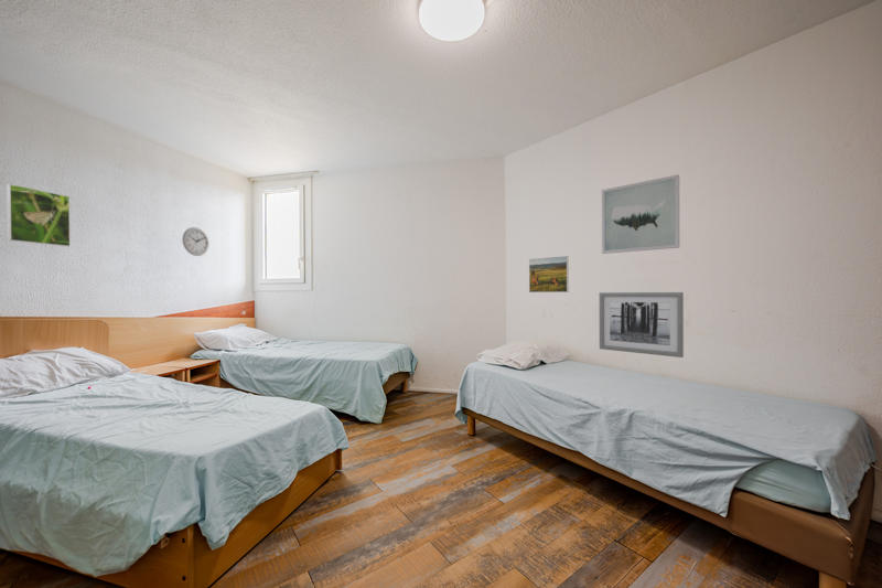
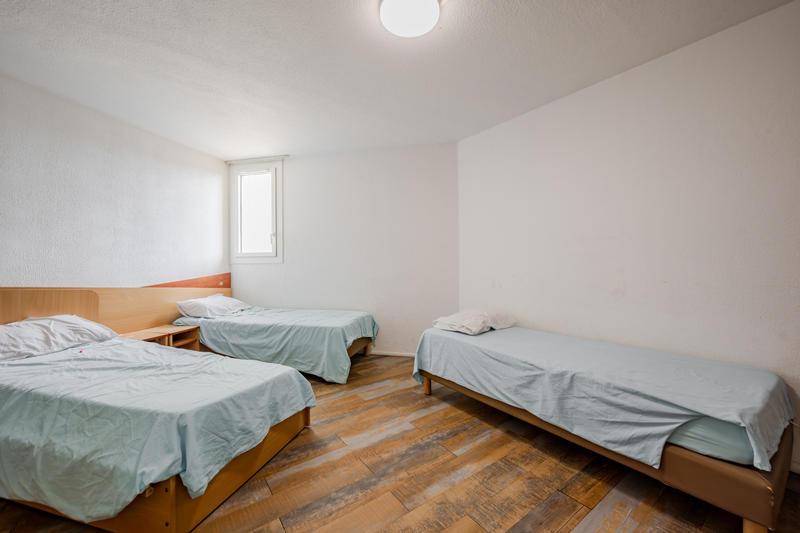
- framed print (548, 275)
- wall art (637, 322)
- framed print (40, 216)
- wall art (637, 216)
- wall clock (196, 242)
